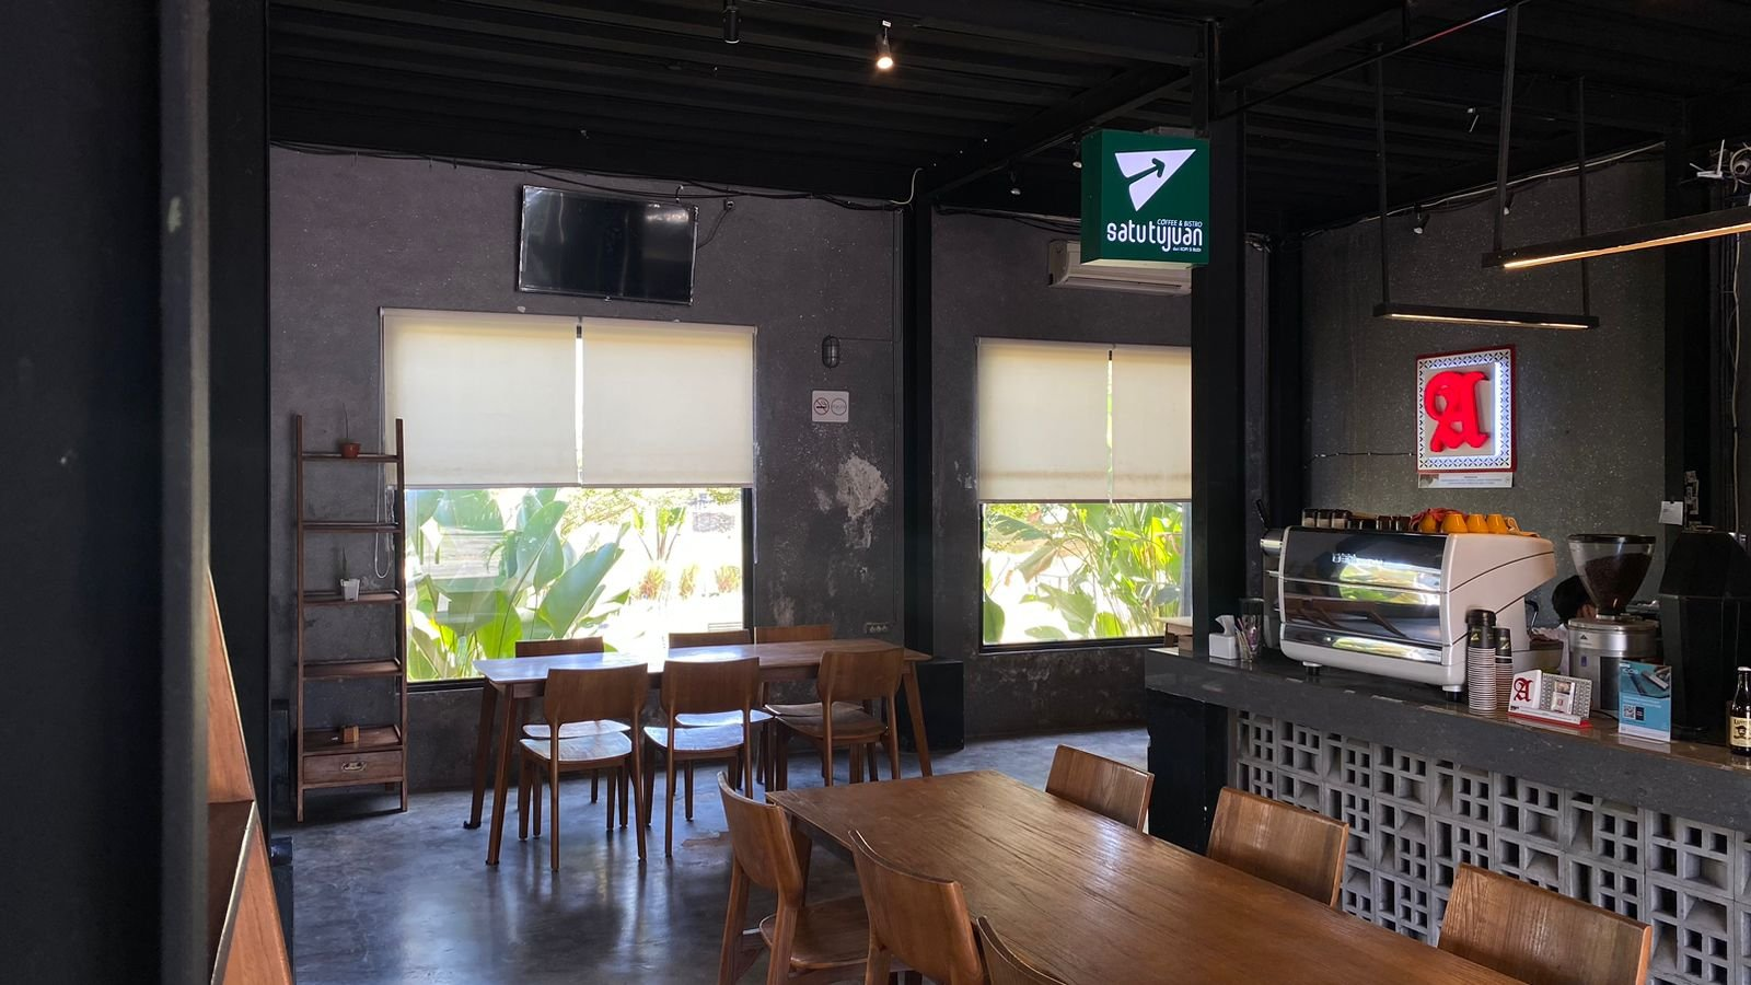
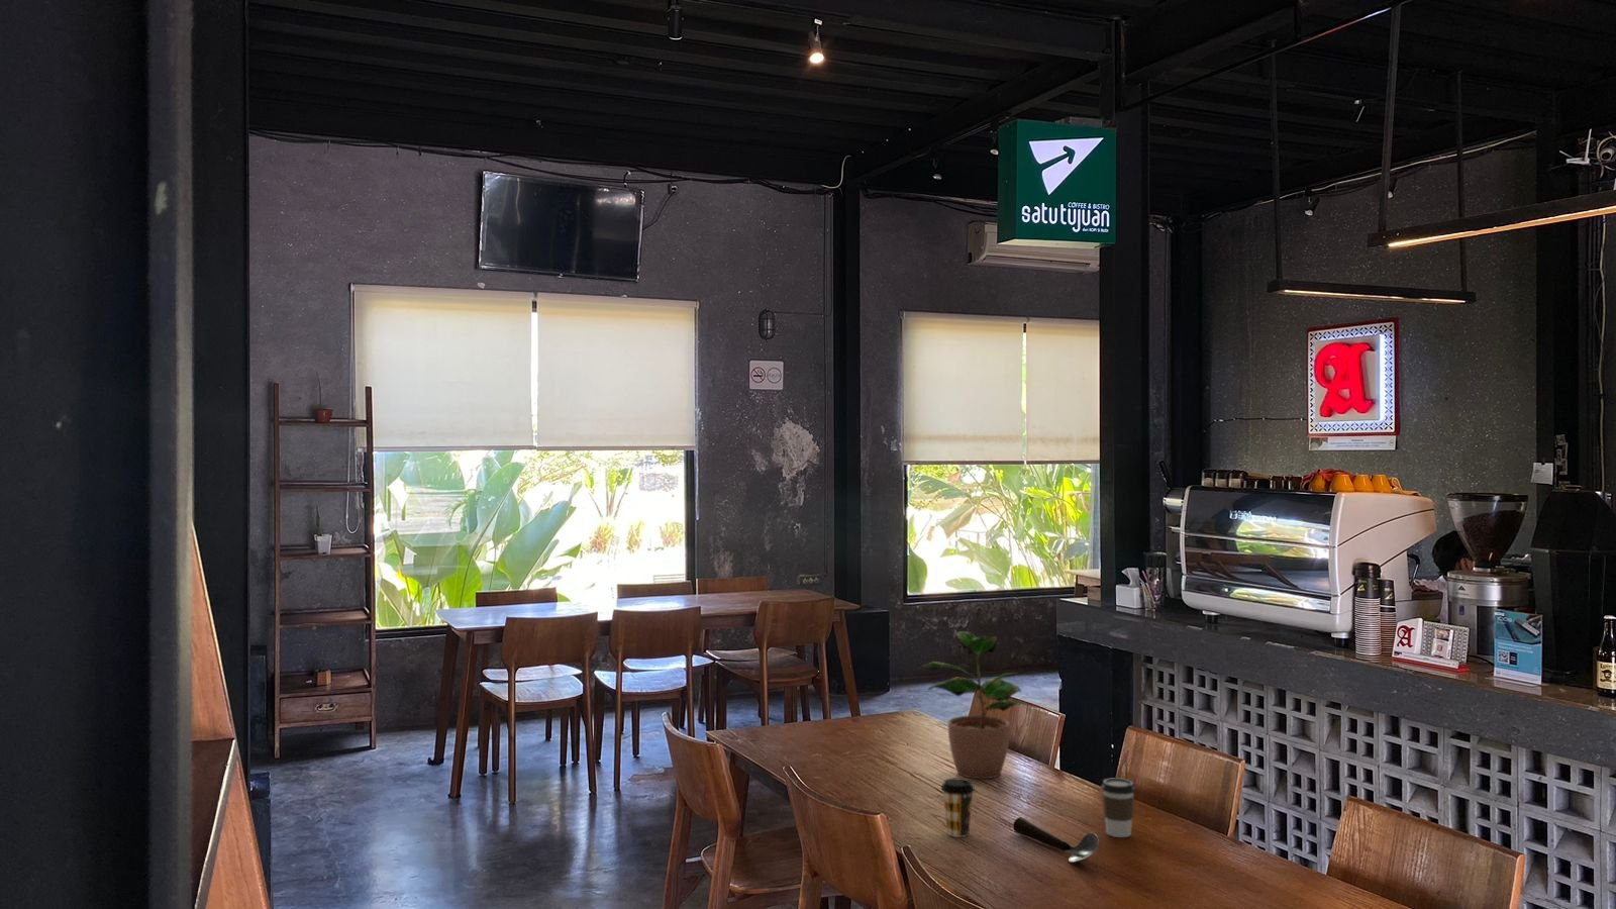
+ coffee cup (1118, 807)
+ spoon (1054, 836)
+ potted plant (979, 698)
+ coffee cup (958, 807)
